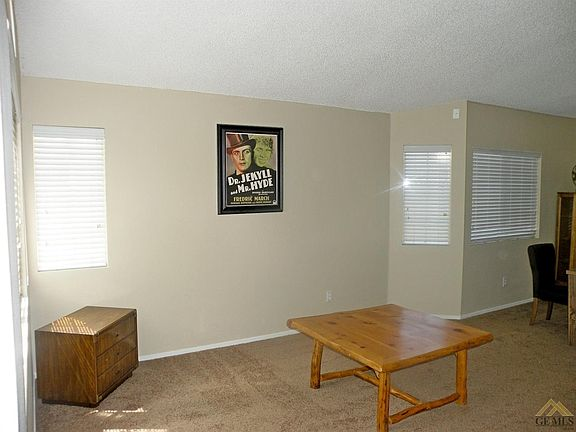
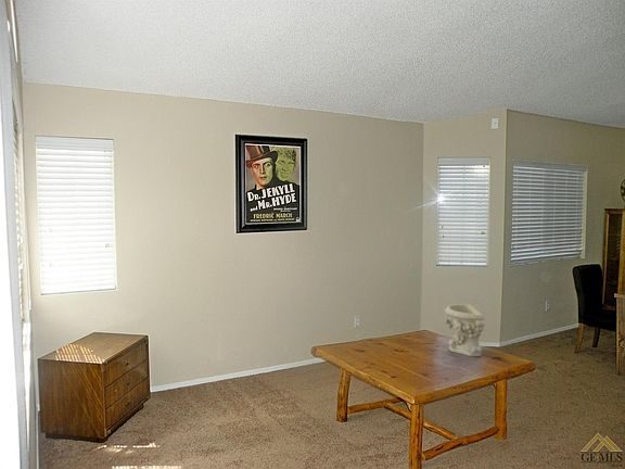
+ decorative bowl (463, 328)
